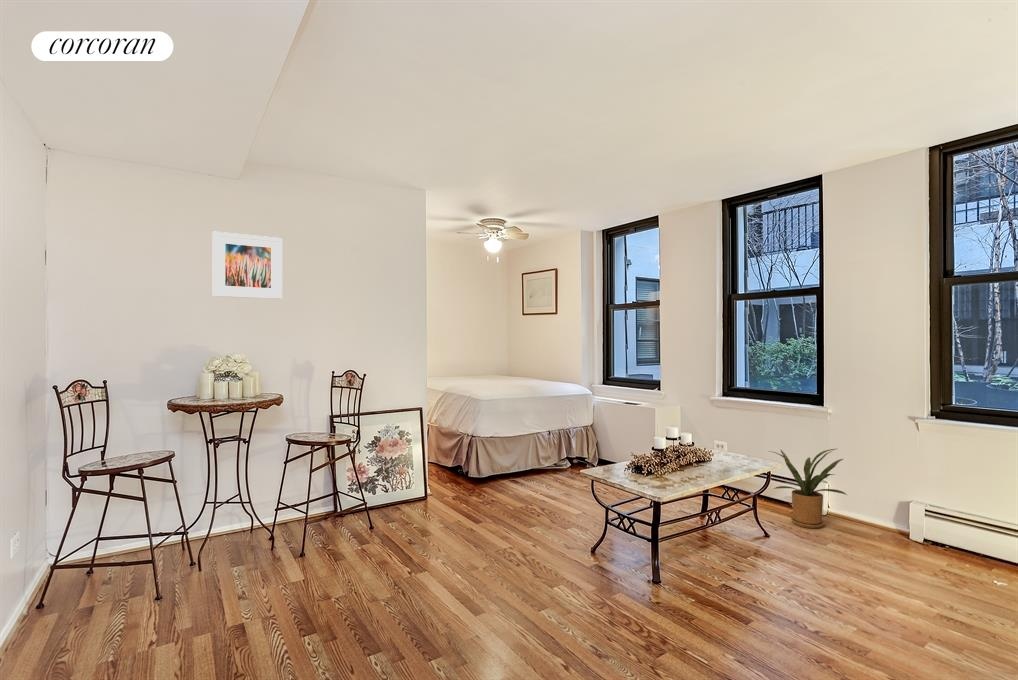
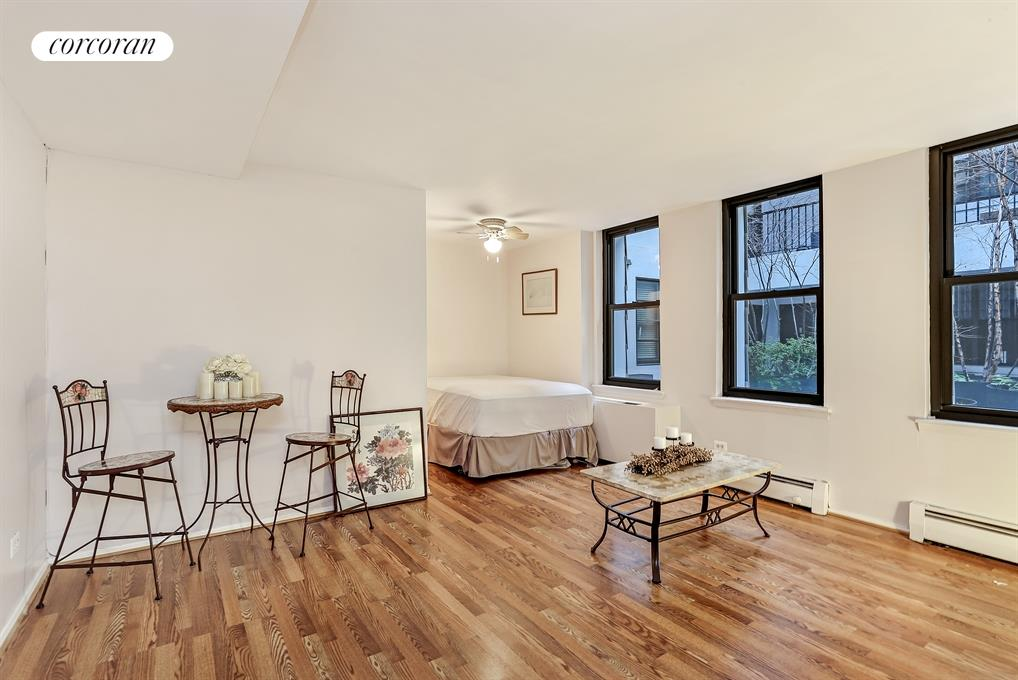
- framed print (248, 266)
- house plant (808, 483)
